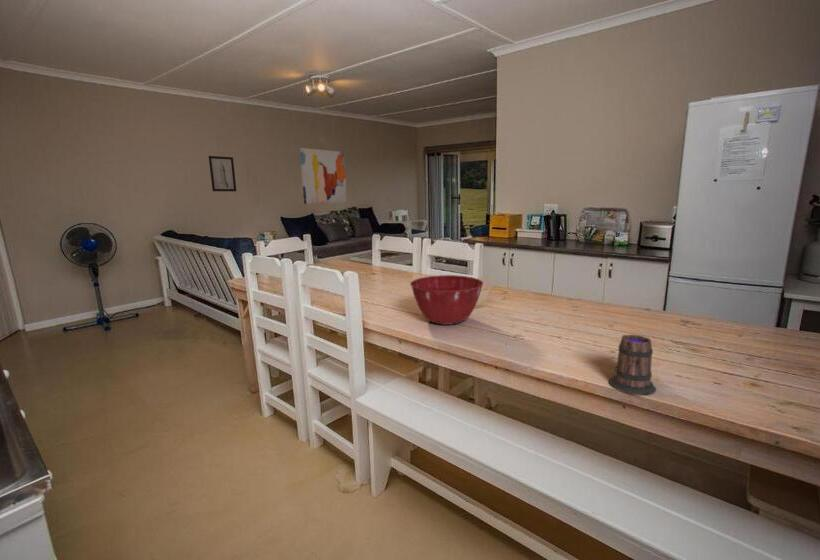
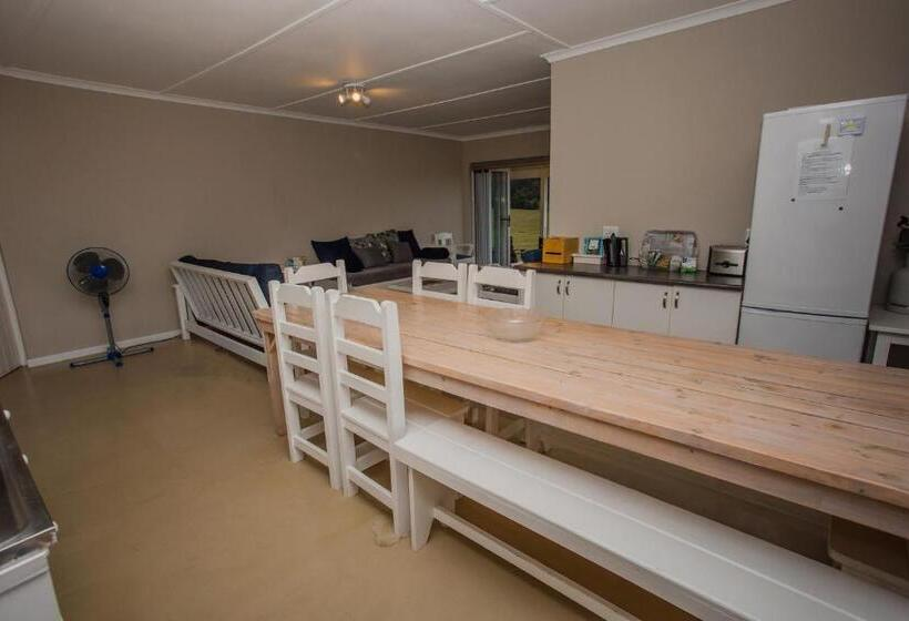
- mixing bowl (446, 301)
- wall art (324, 177)
- mug (634, 358)
- wall art (222, 174)
